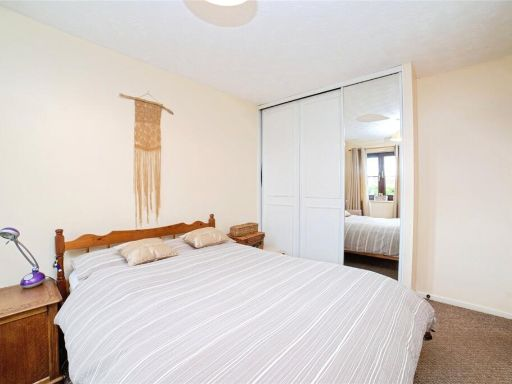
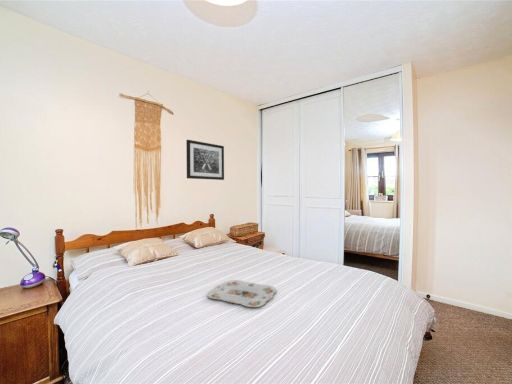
+ wall art (206, 161)
+ serving tray (242, 292)
